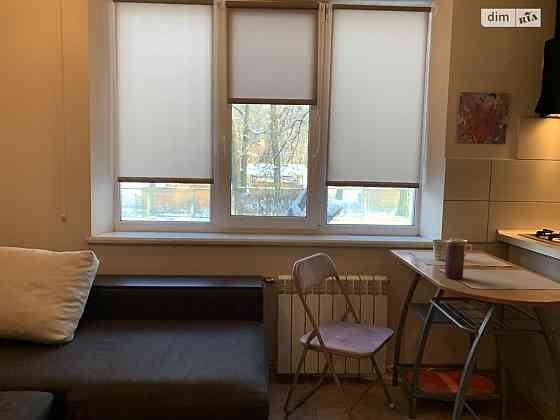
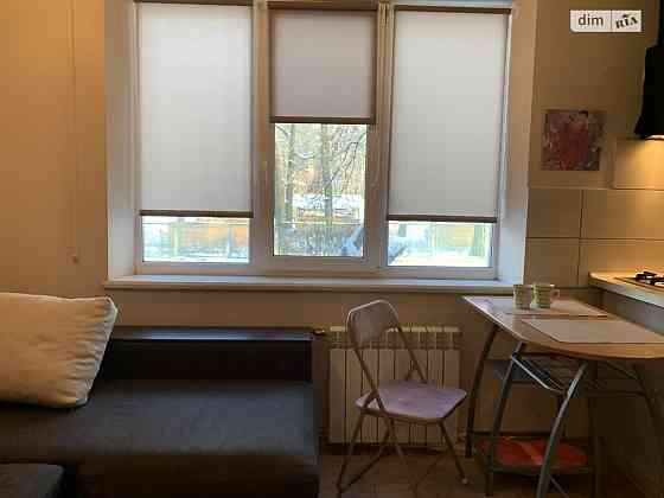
- candle (454, 260)
